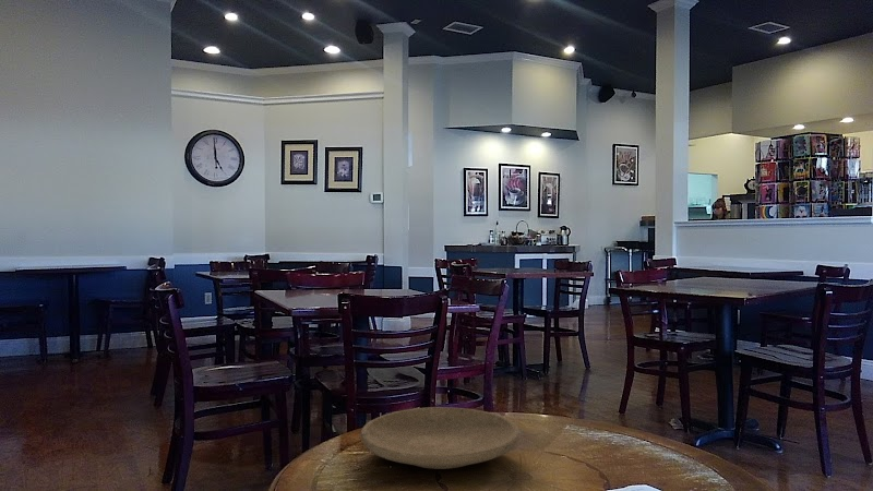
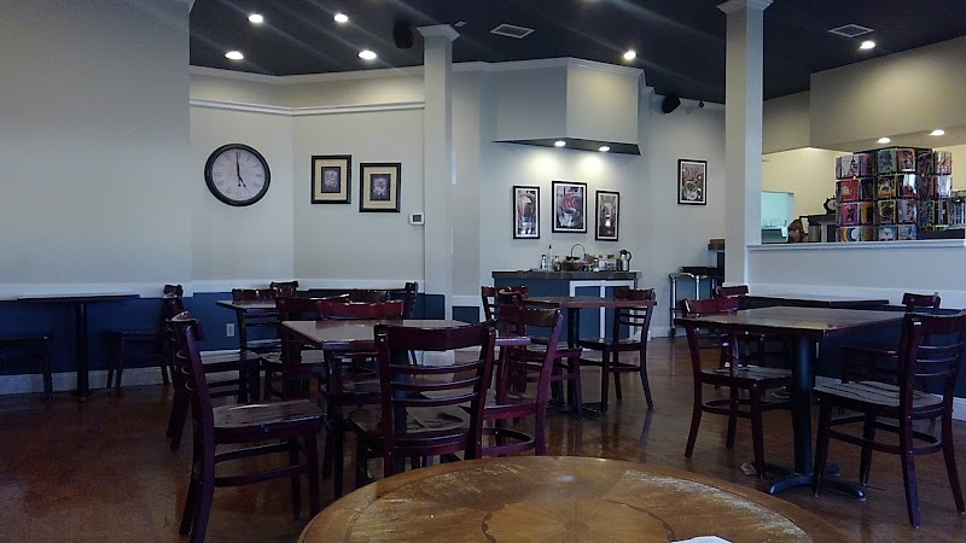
- plate (440, 441)
